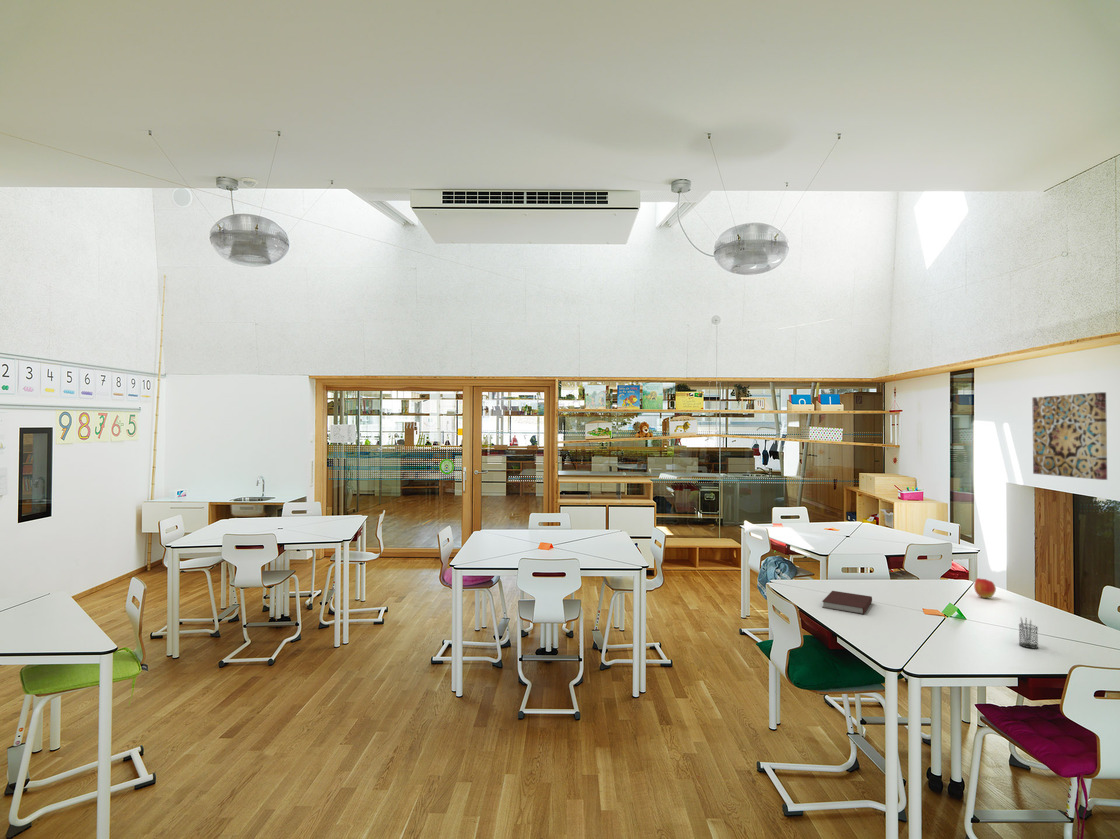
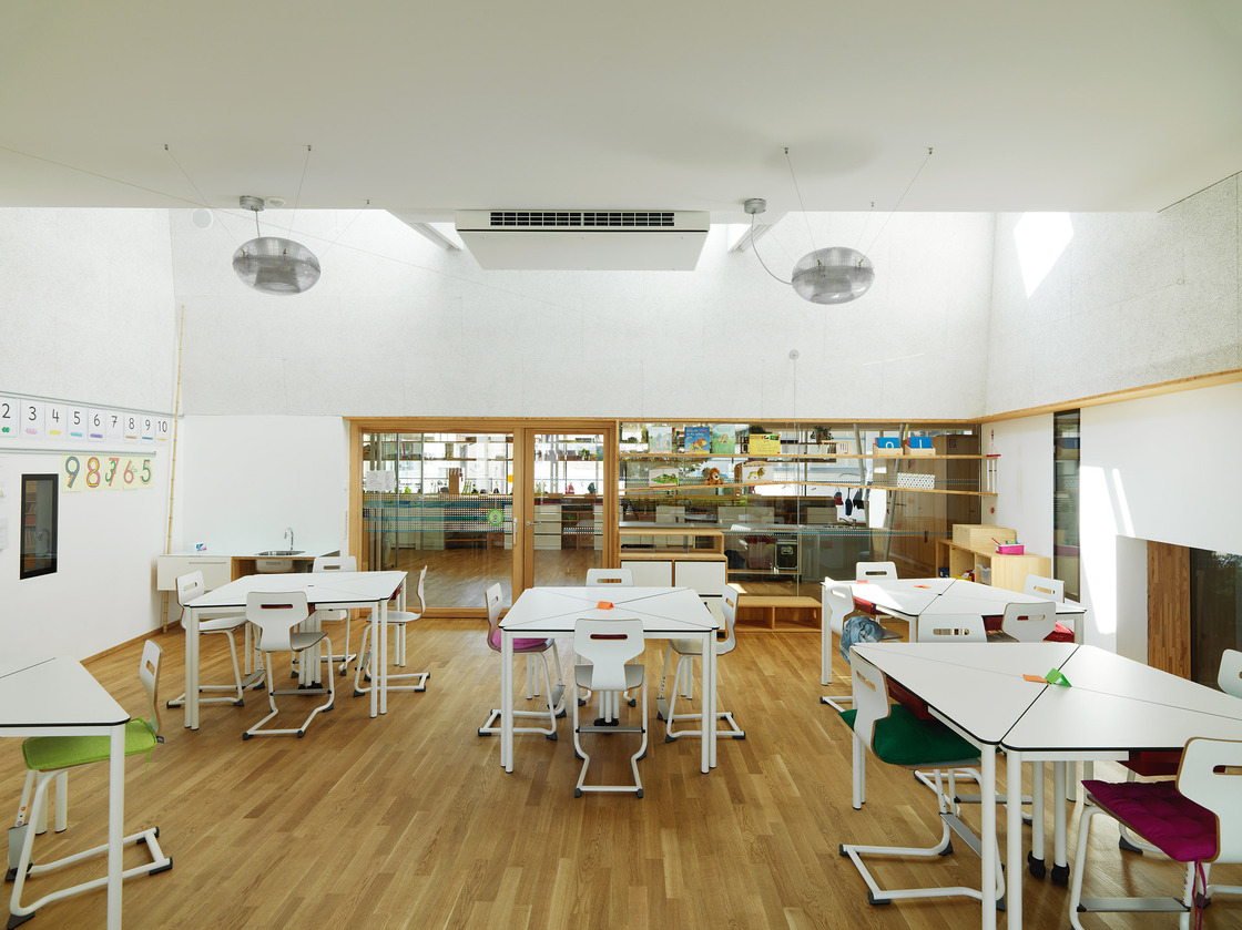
- notebook (847, 601)
- wall art (1067, 435)
- apple (984, 588)
- pencil holder (1028, 630)
